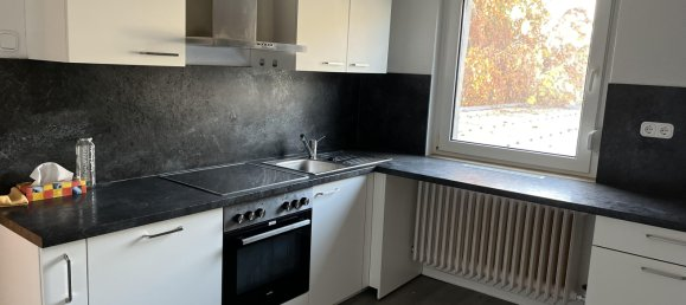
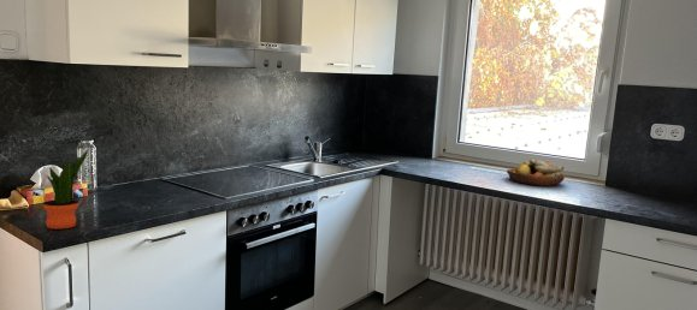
+ fruit bowl (536, 169)
+ potted plant (66, 186)
